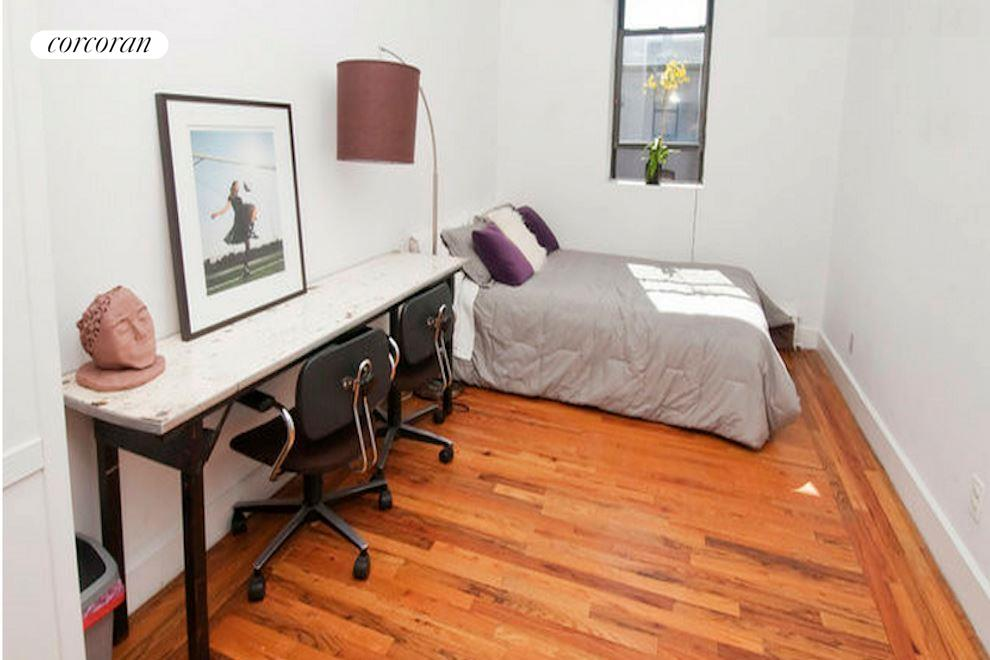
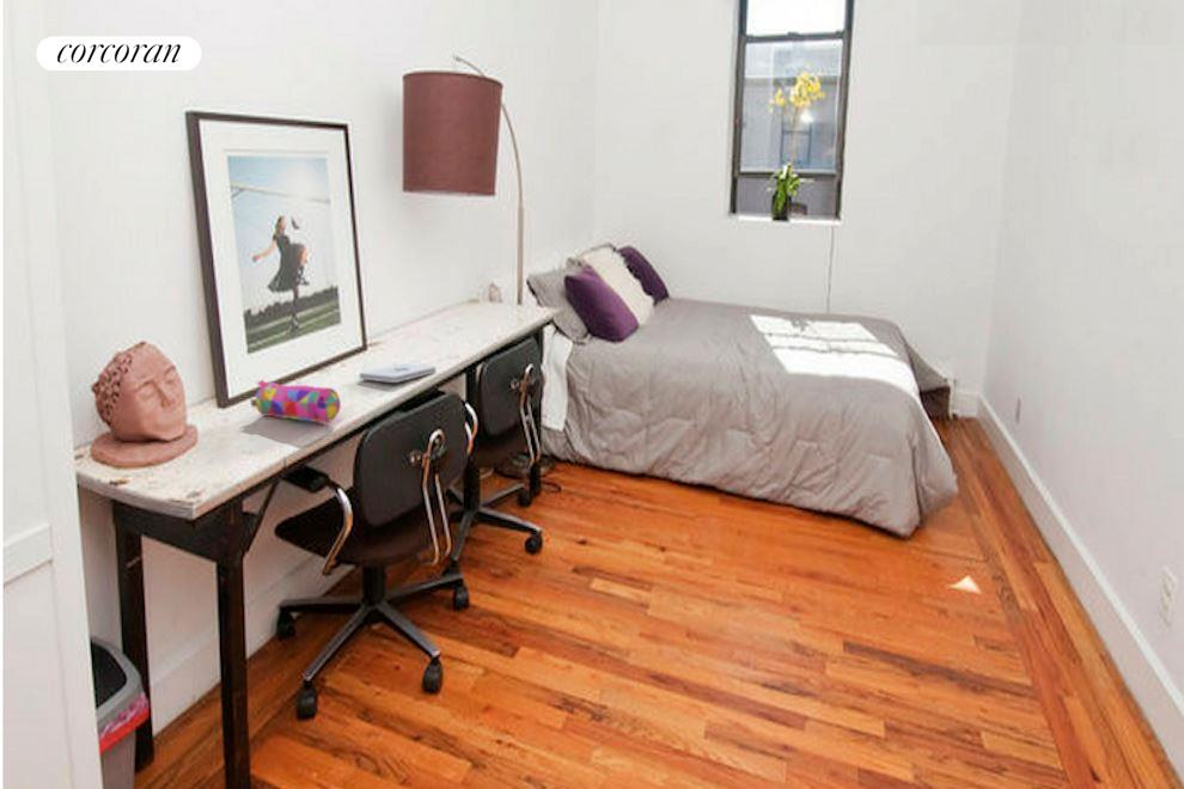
+ pencil case (295, 400)
+ notepad (399, 372)
